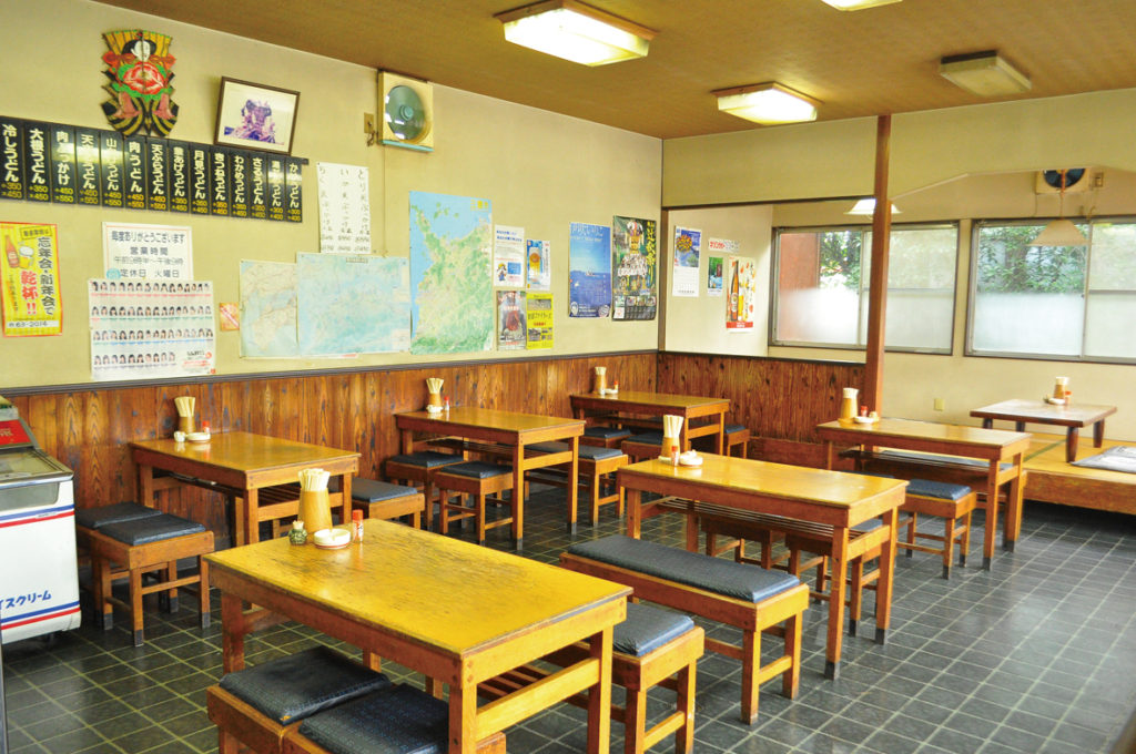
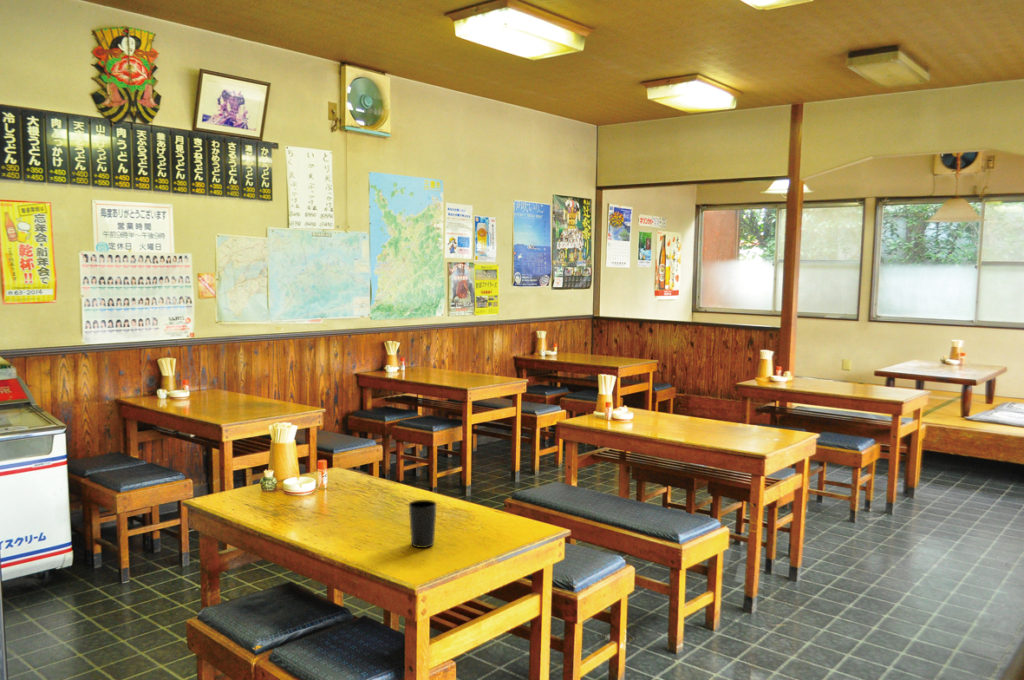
+ cup (422, 524)
